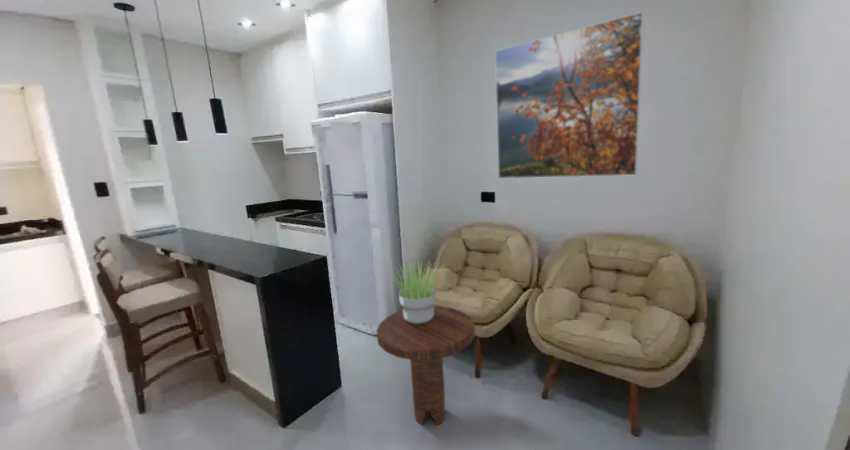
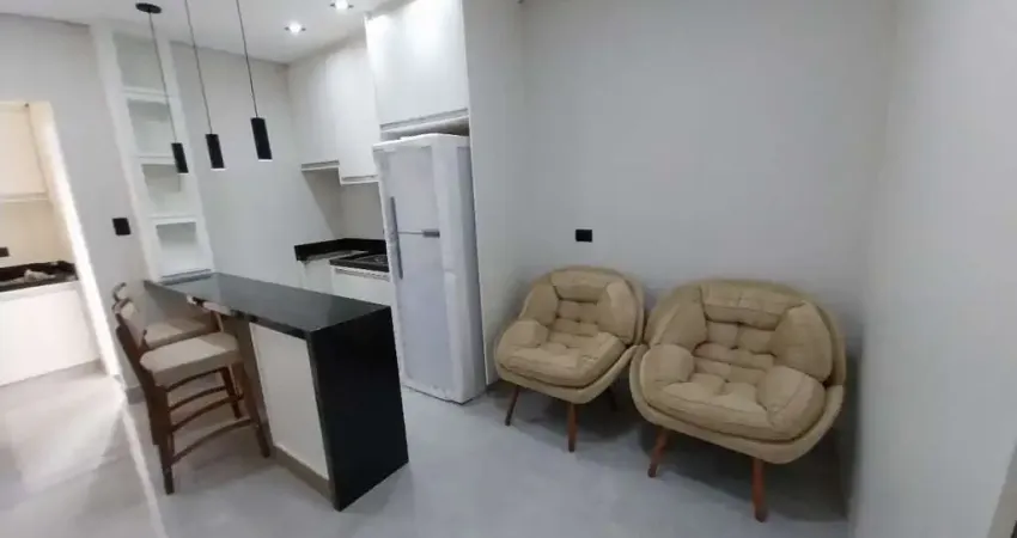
- potted plant (417, 292)
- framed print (560, 107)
- side table (428, 371)
